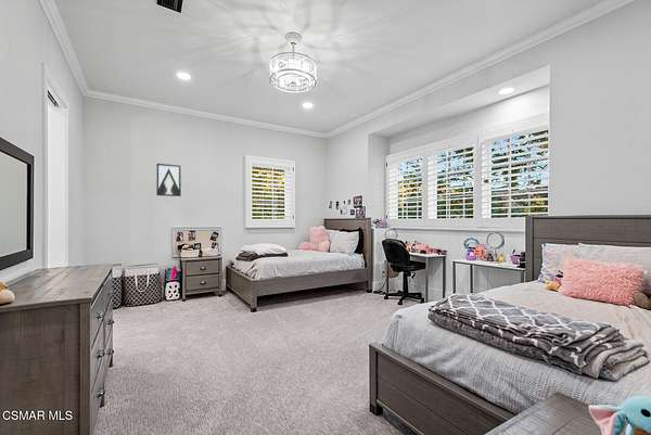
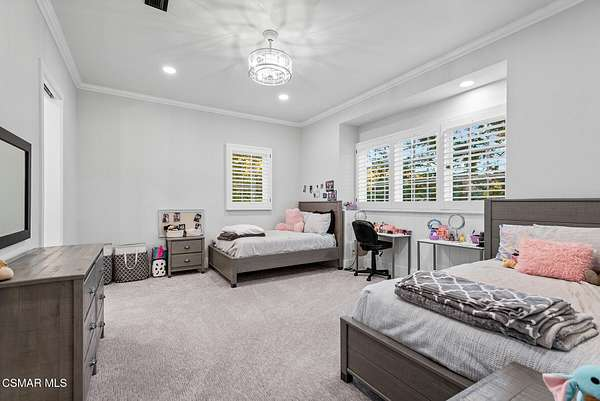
- wall art (168, 180)
